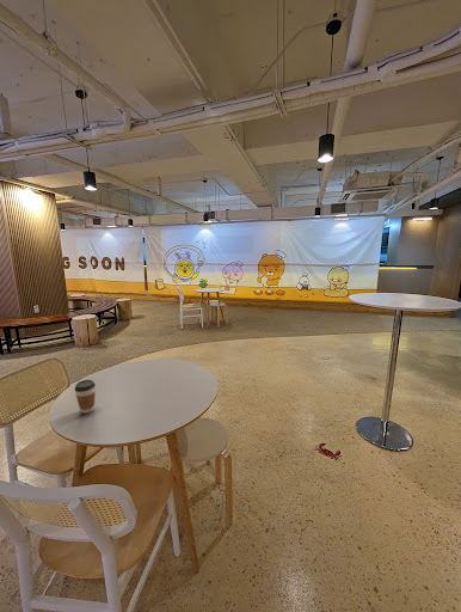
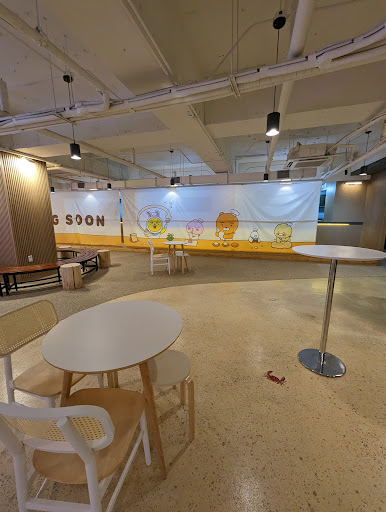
- coffee cup (86, 396)
